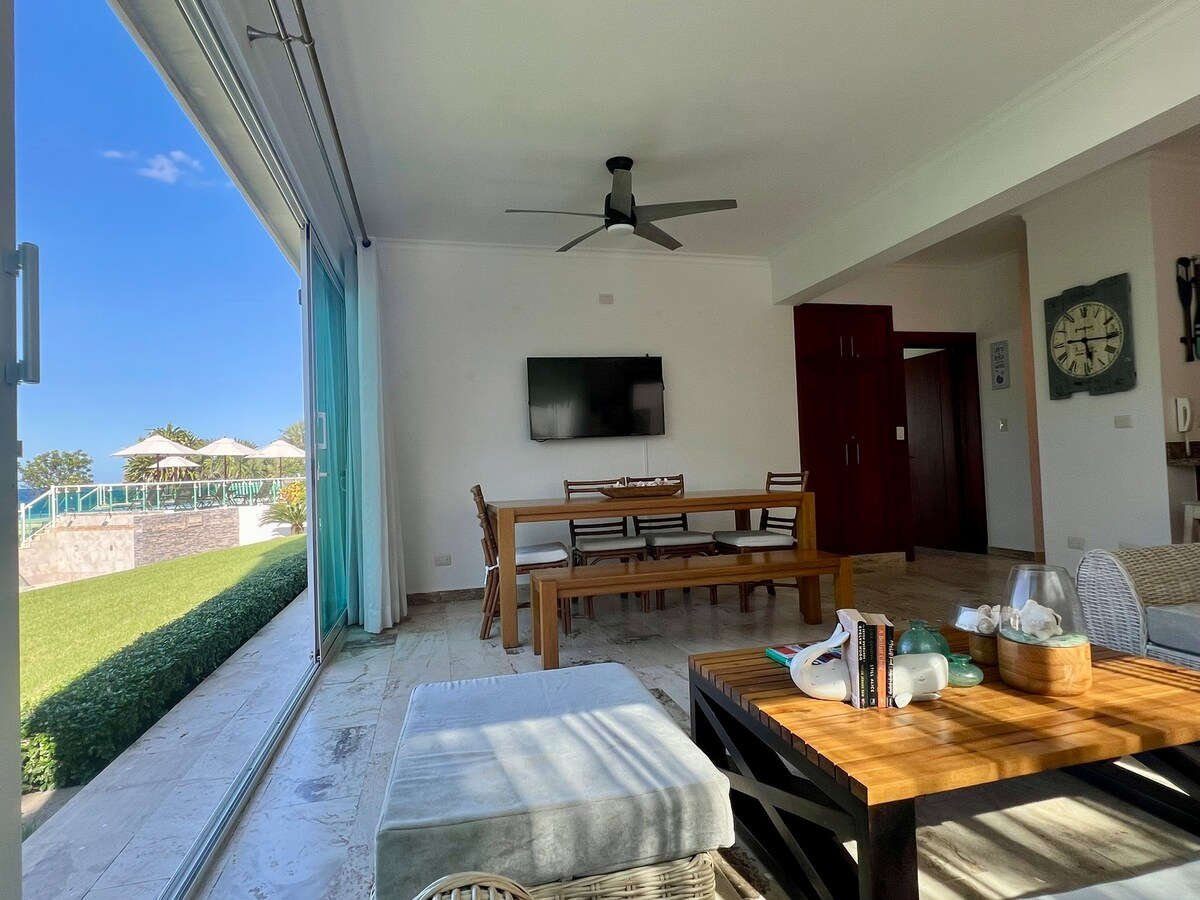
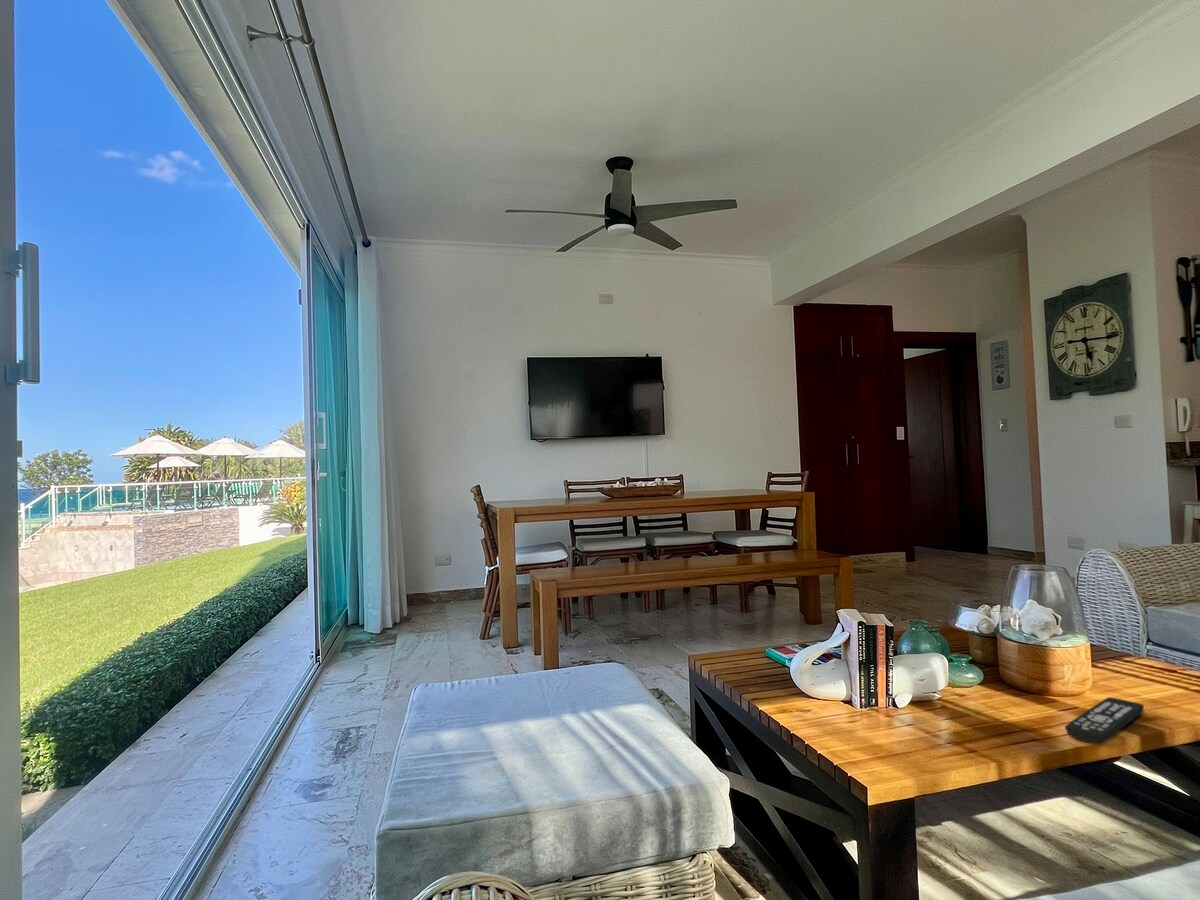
+ remote control (1106, 719)
